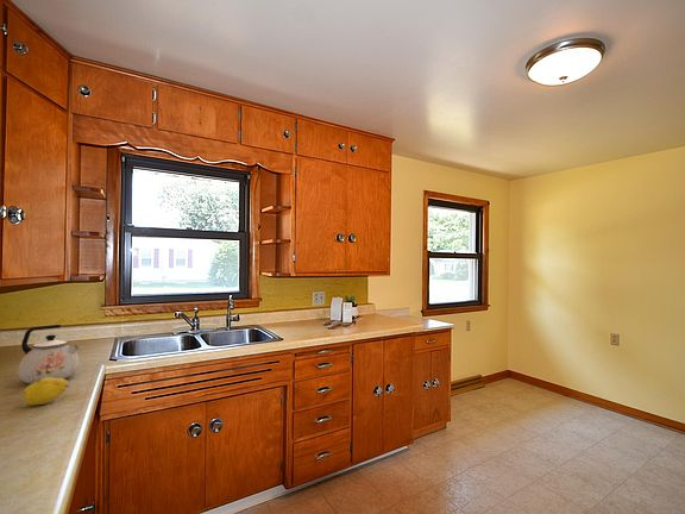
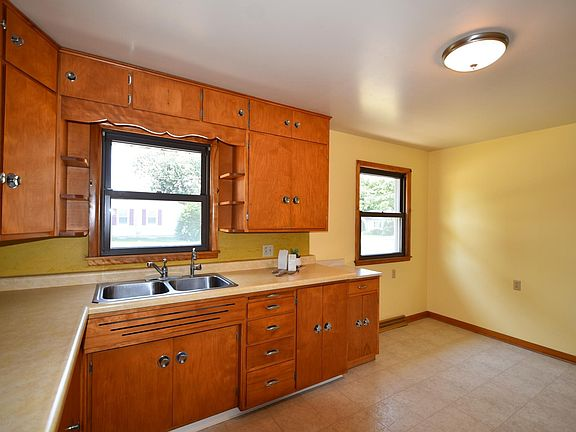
- fruit (46, 389)
- kettle (50, 351)
